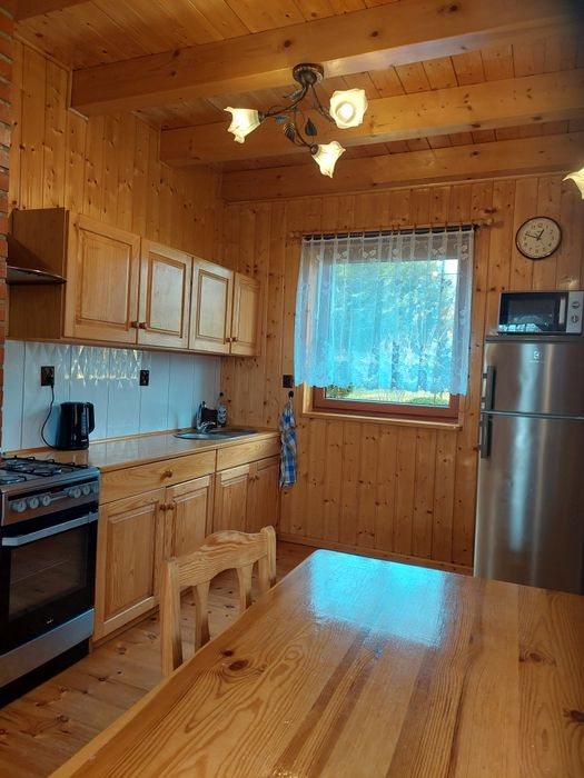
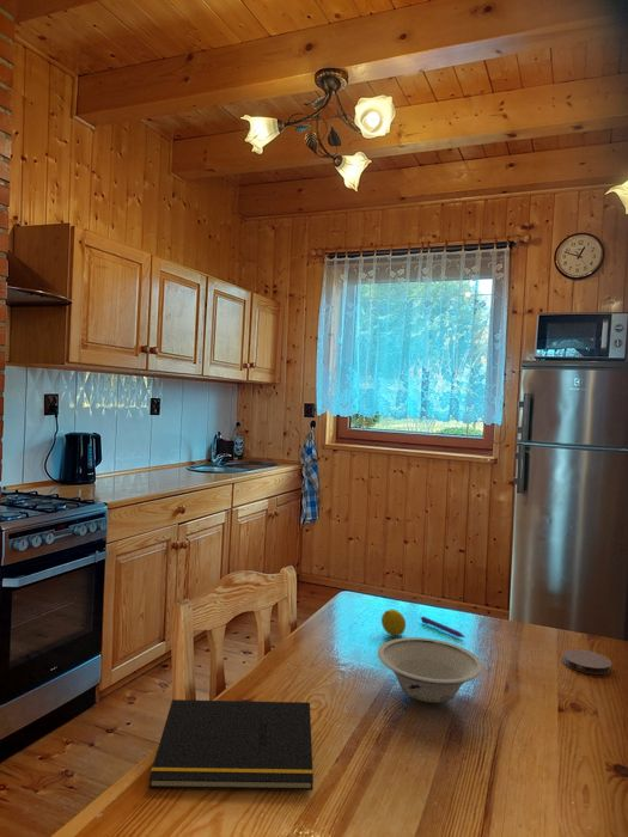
+ notepad (237, 740)
+ pen (441, 627)
+ fruit (394, 622)
+ bowl (428, 677)
+ coaster (586, 661)
